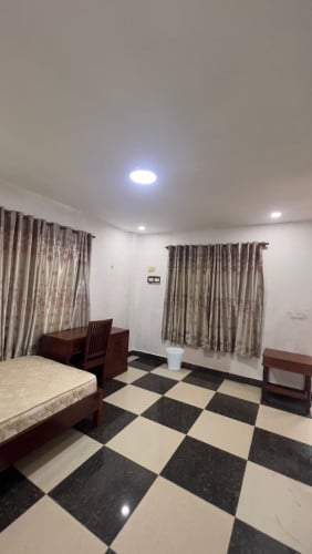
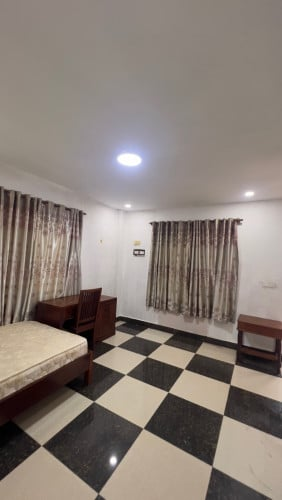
- wastebasket (174, 359)
